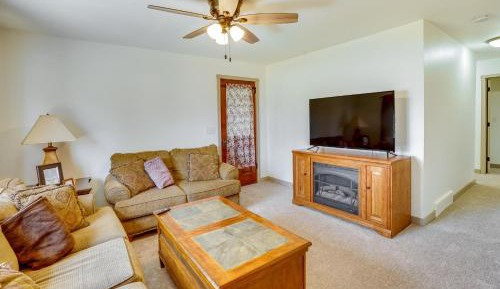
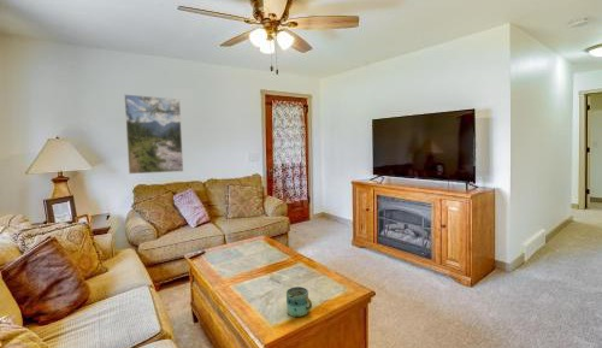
+ mug (300, 301)
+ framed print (154, 135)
